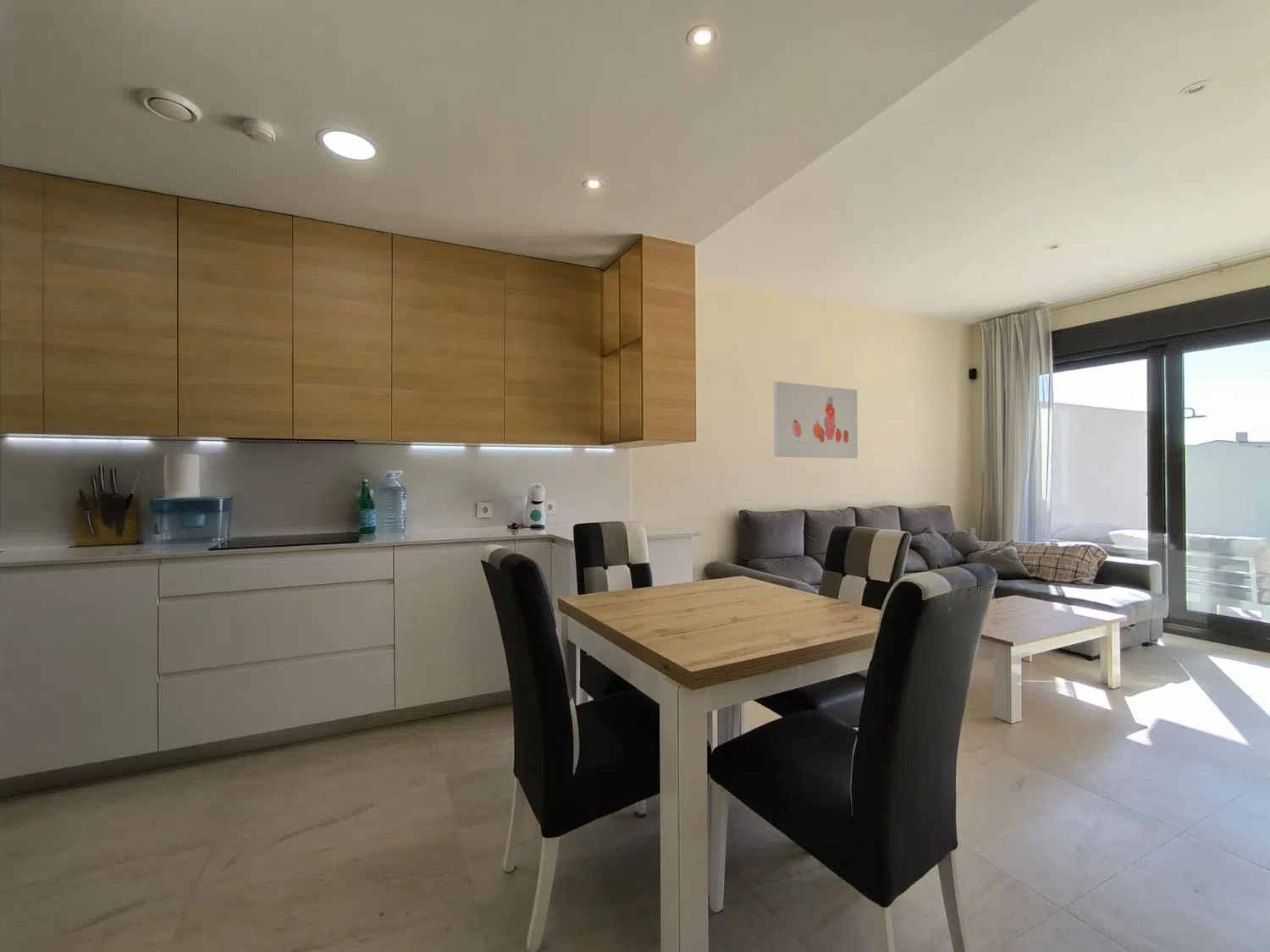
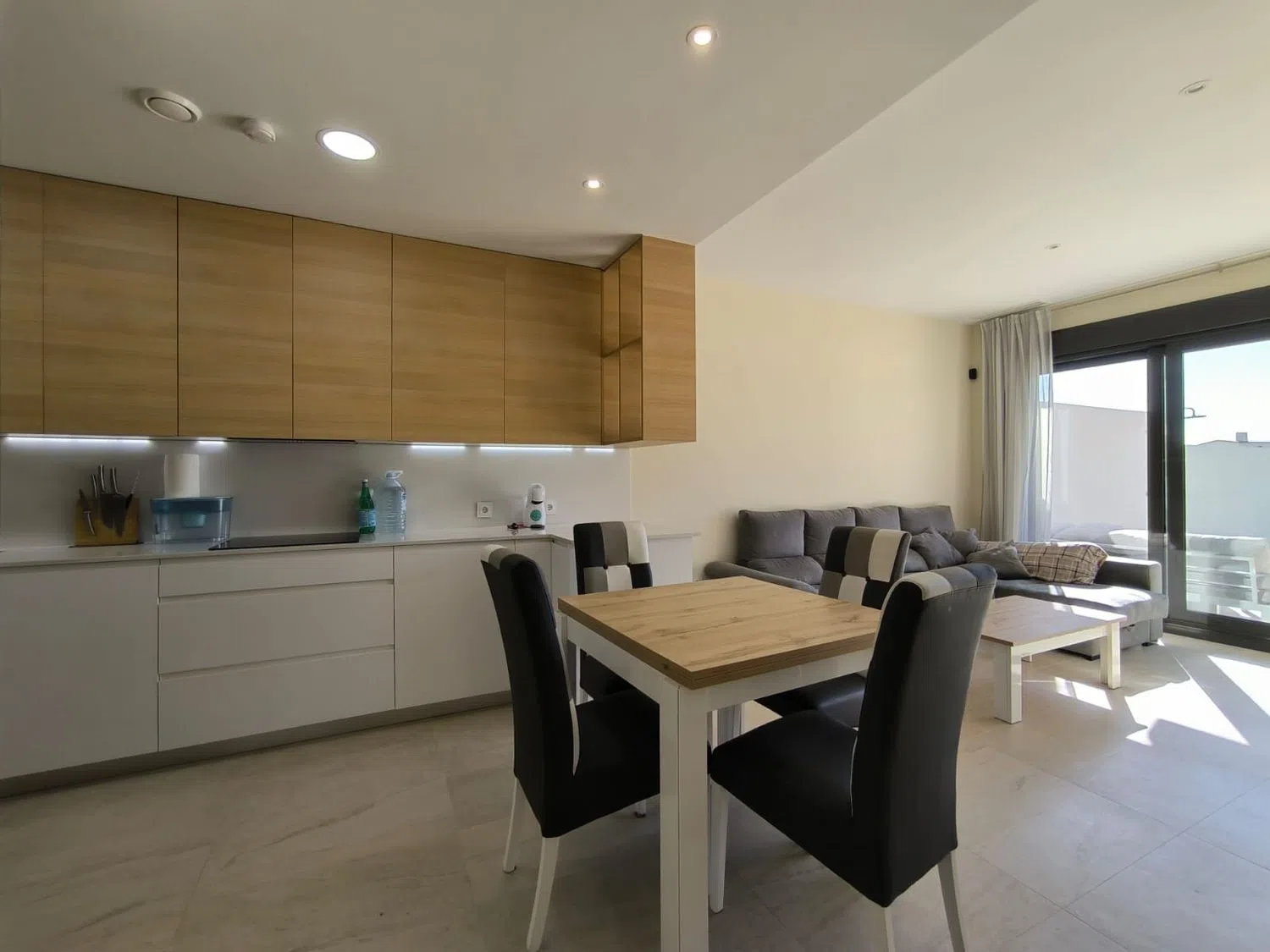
- wall art (817, 421)
